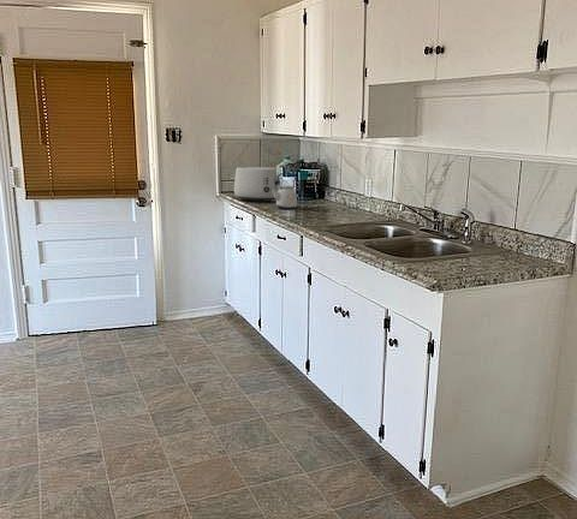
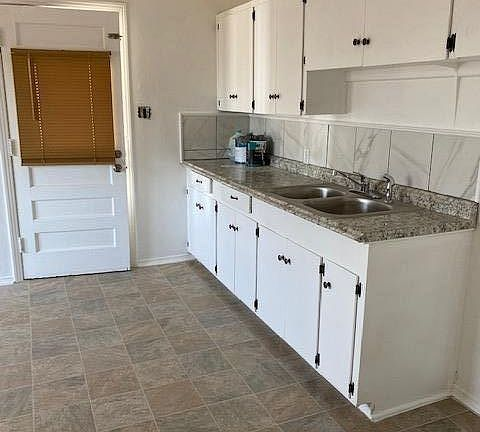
- toaster (256, 184)
- kettle (282, 190)
